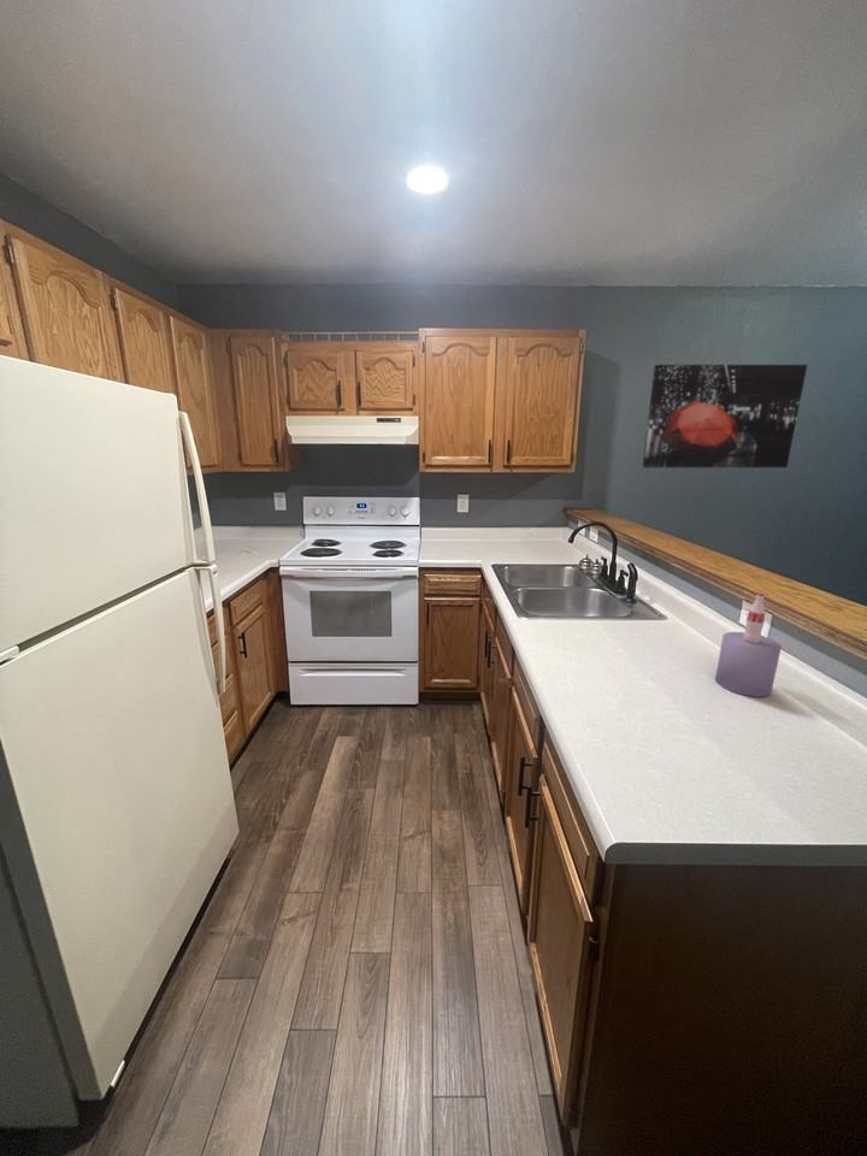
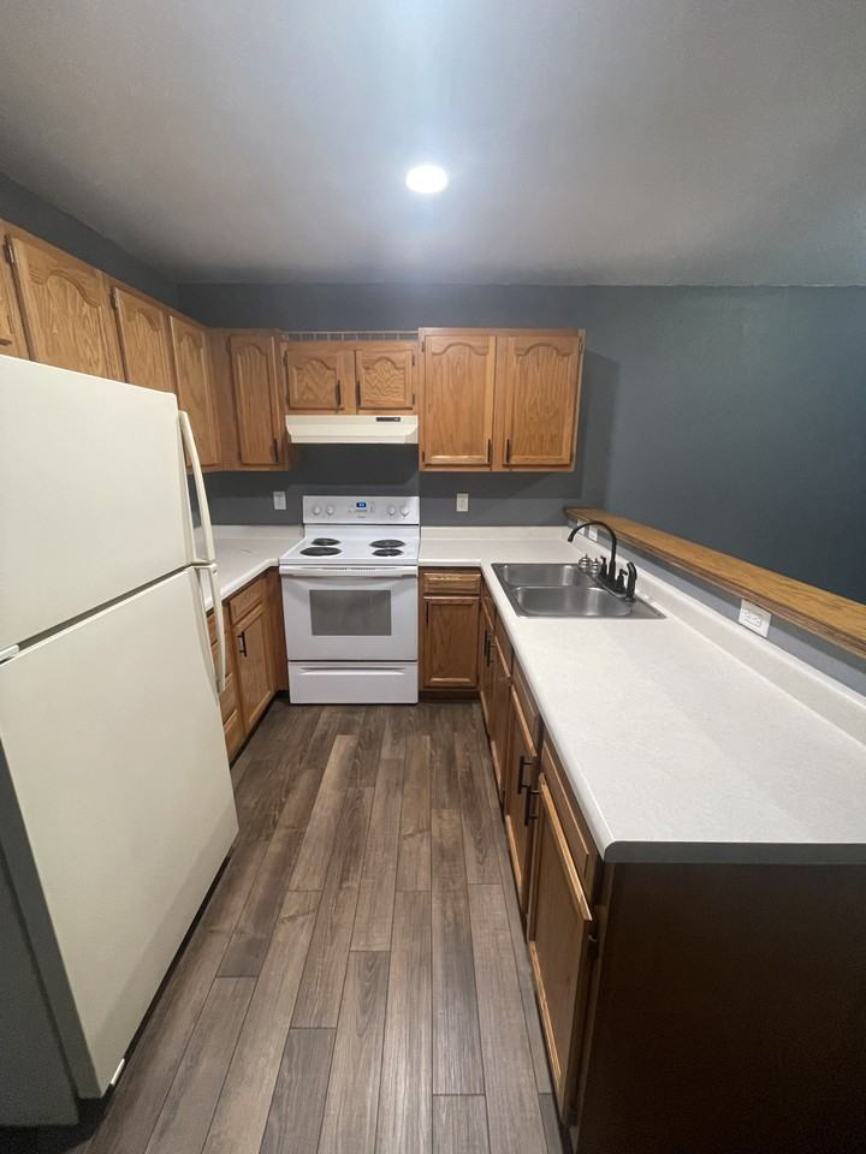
- wall art (721, 417)
- bottle (751, 639)
